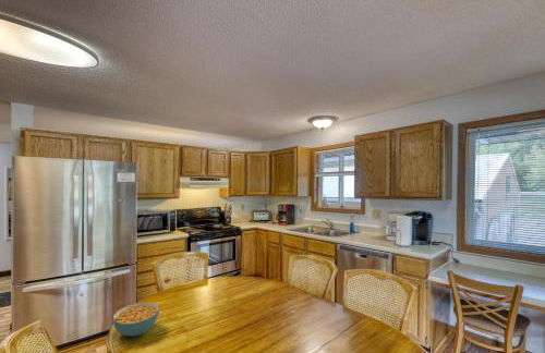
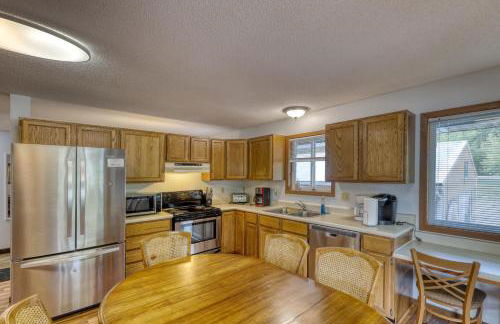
- cereal bowl (136, 321)
